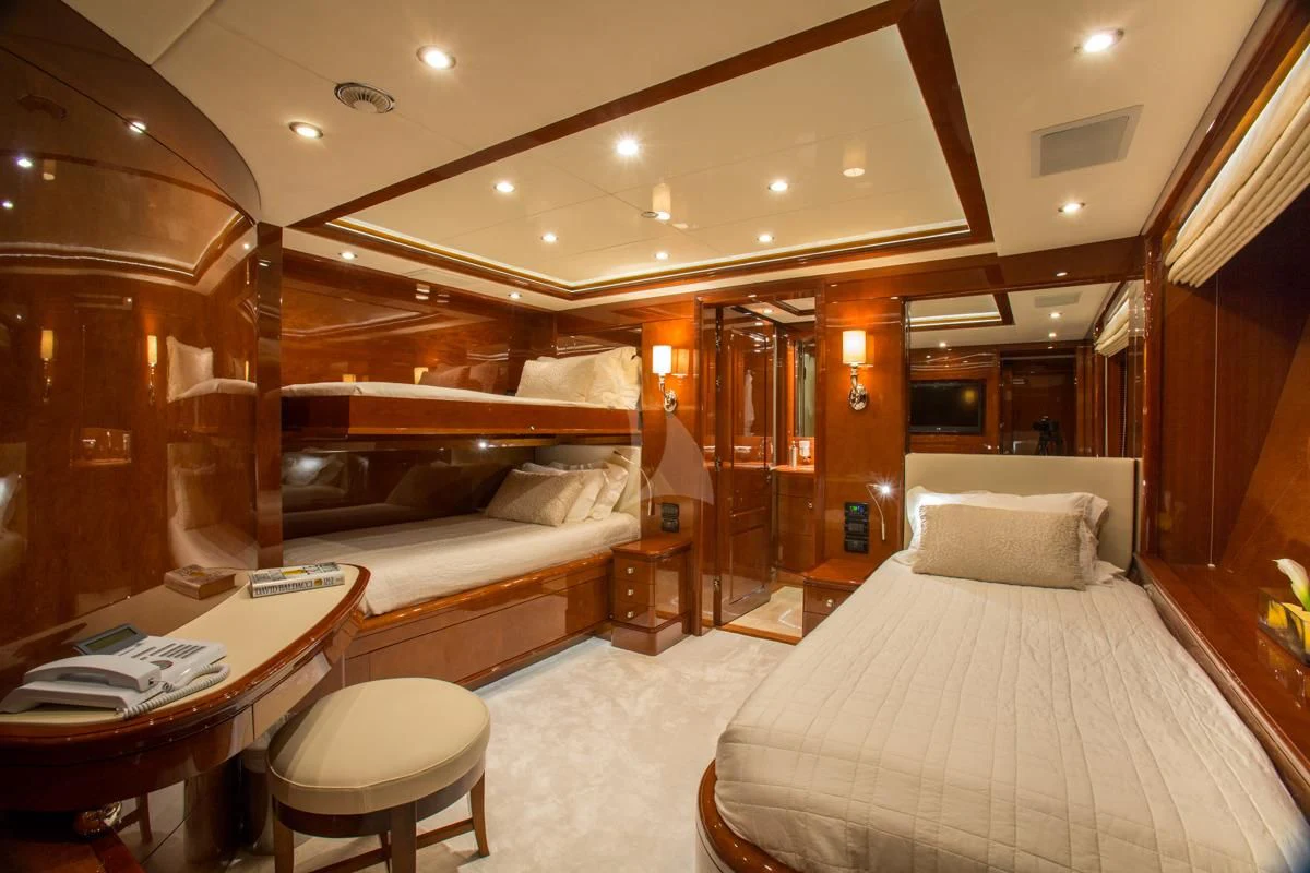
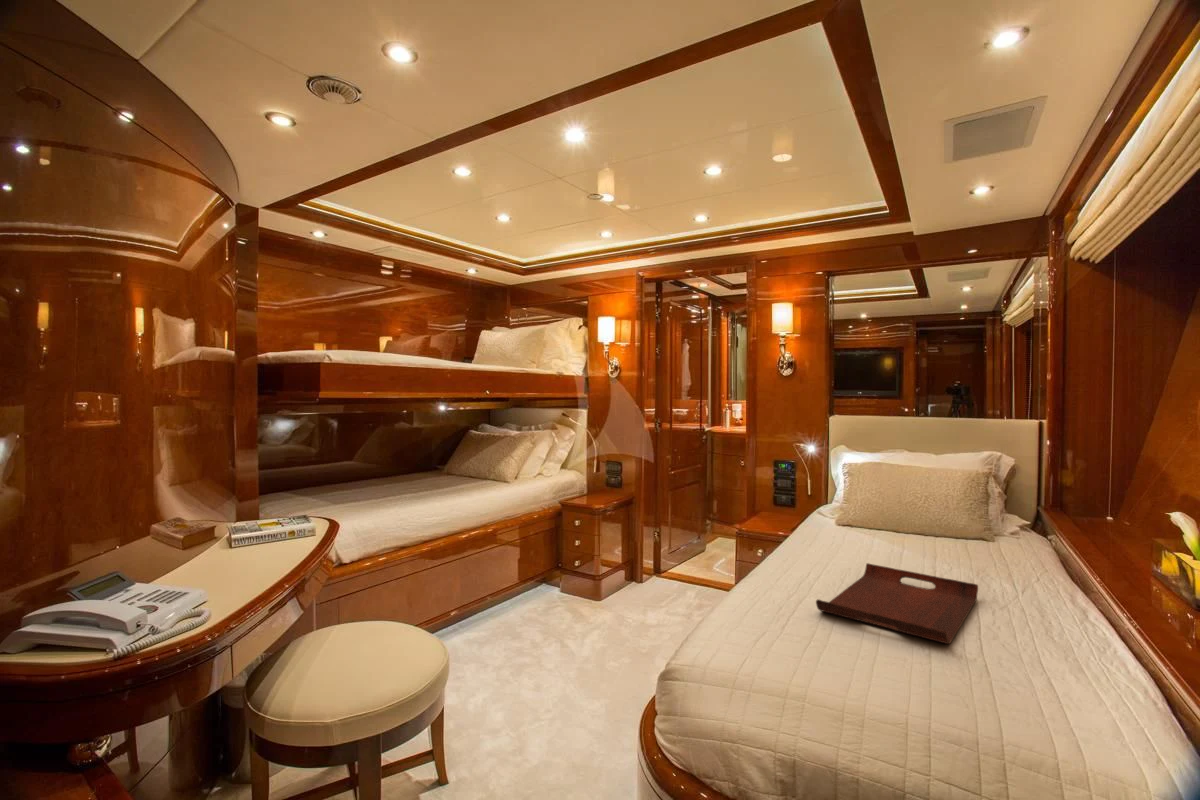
+ serving tray (899, 599)
